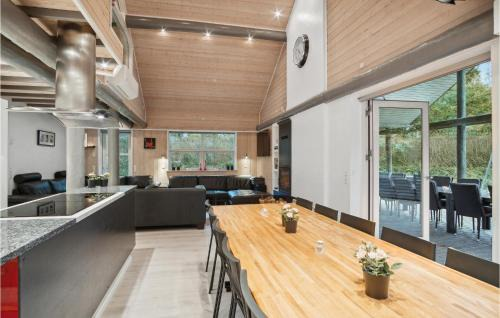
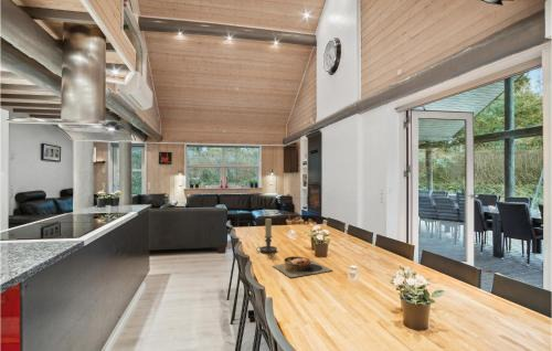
+ bowl (301, 263)
+ candle holder (266, 234)
